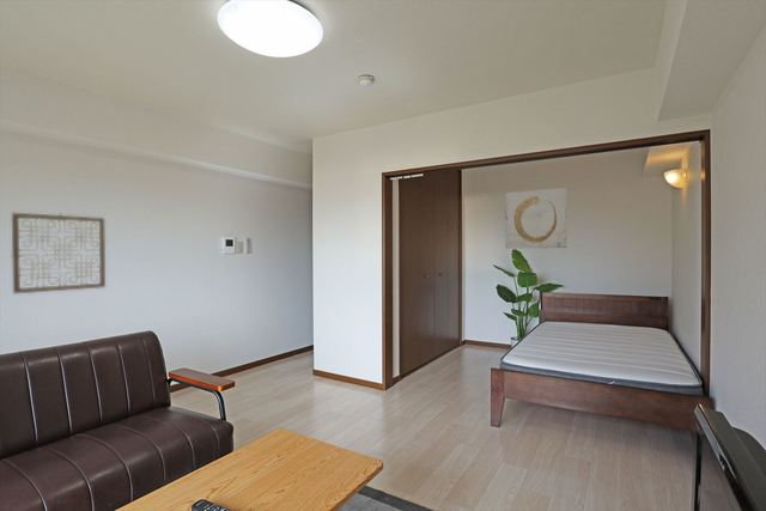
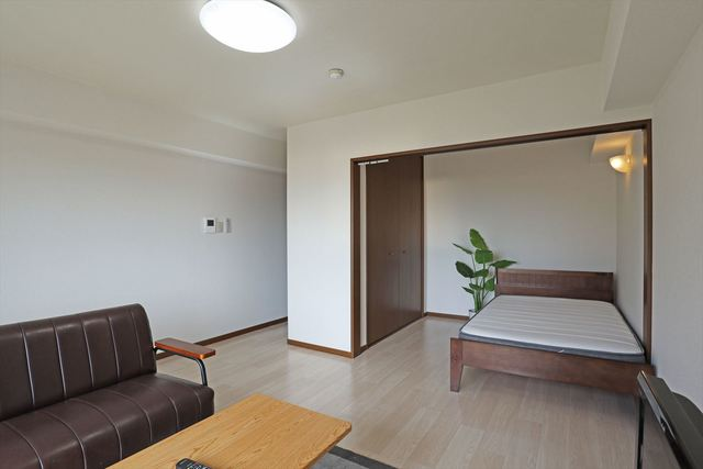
- wall art (535, 219)
- wall art (61, 250)
